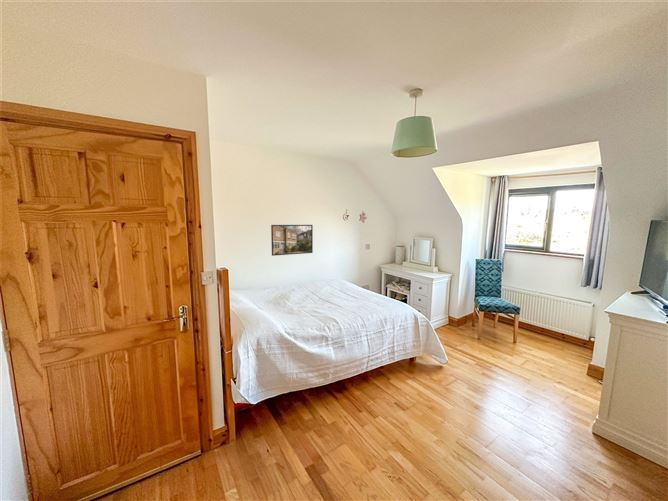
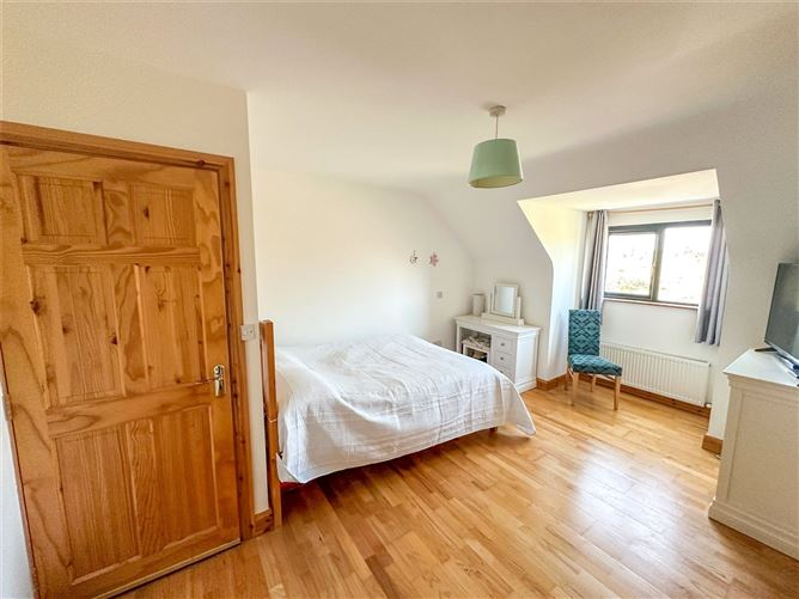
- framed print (292, 239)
